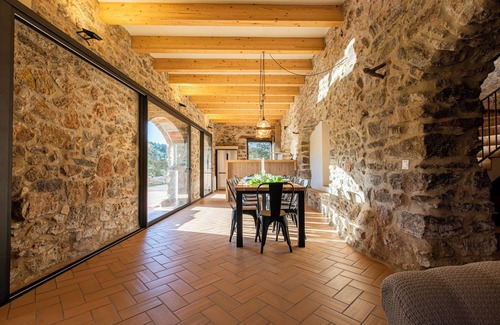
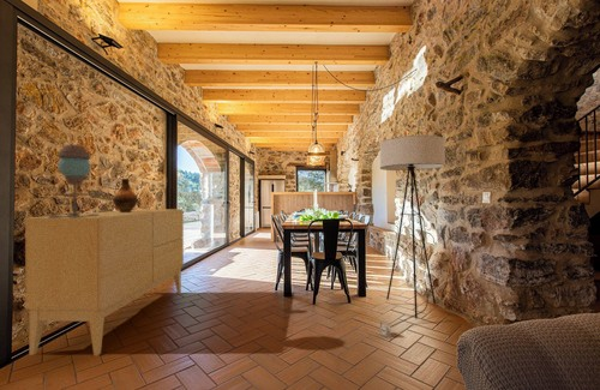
+ floor lamp (401, 226)
+ ceramic jug (125, 194)
+ table lamp (74, 180)
+ sideboard (122, 264)
